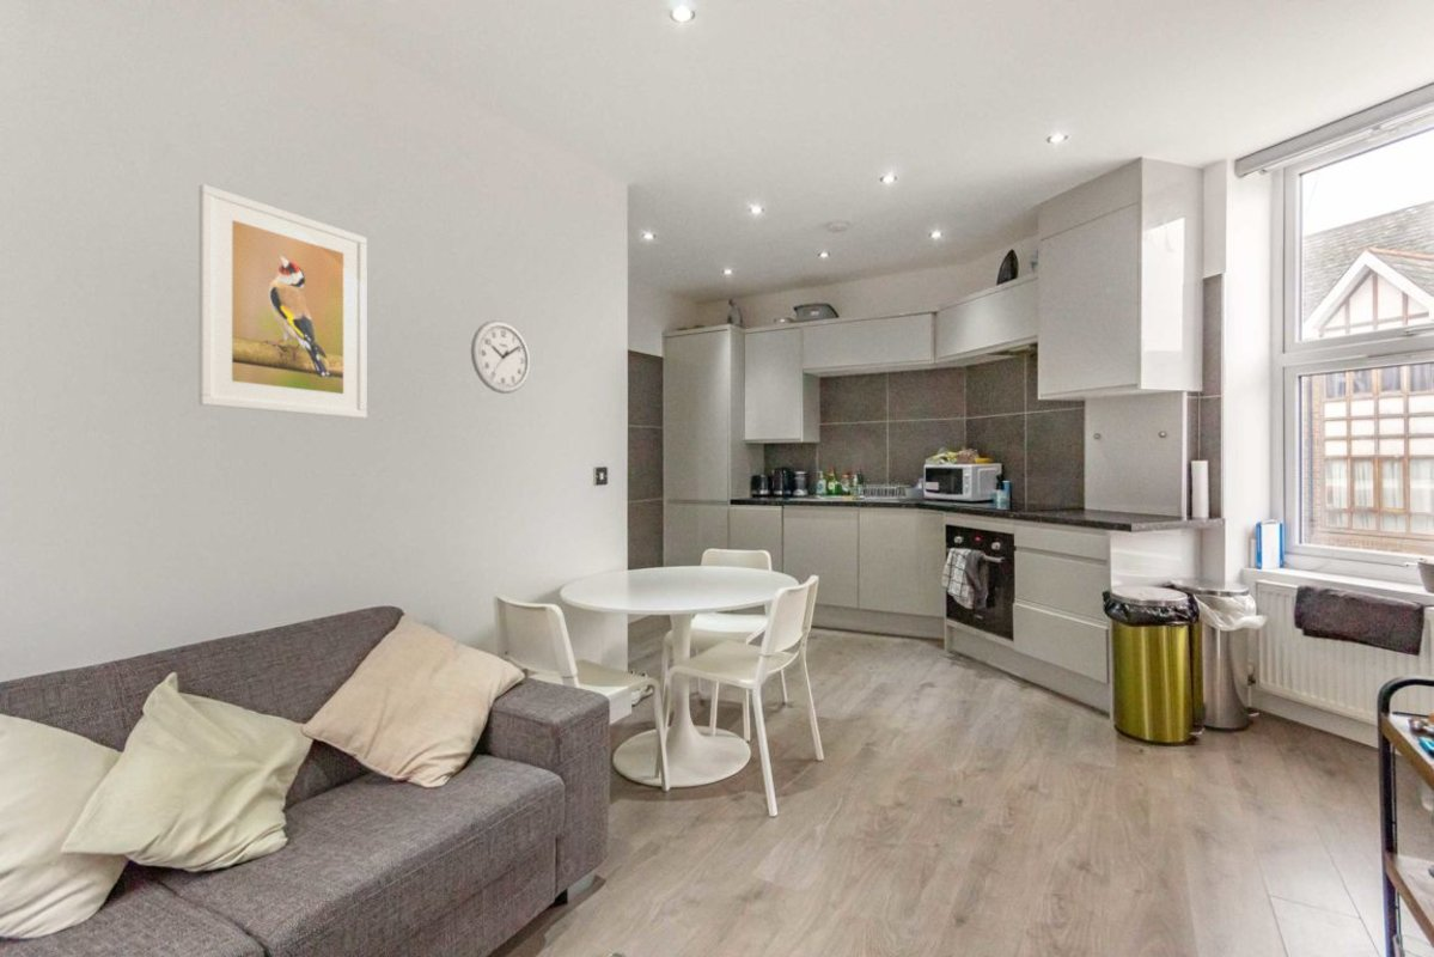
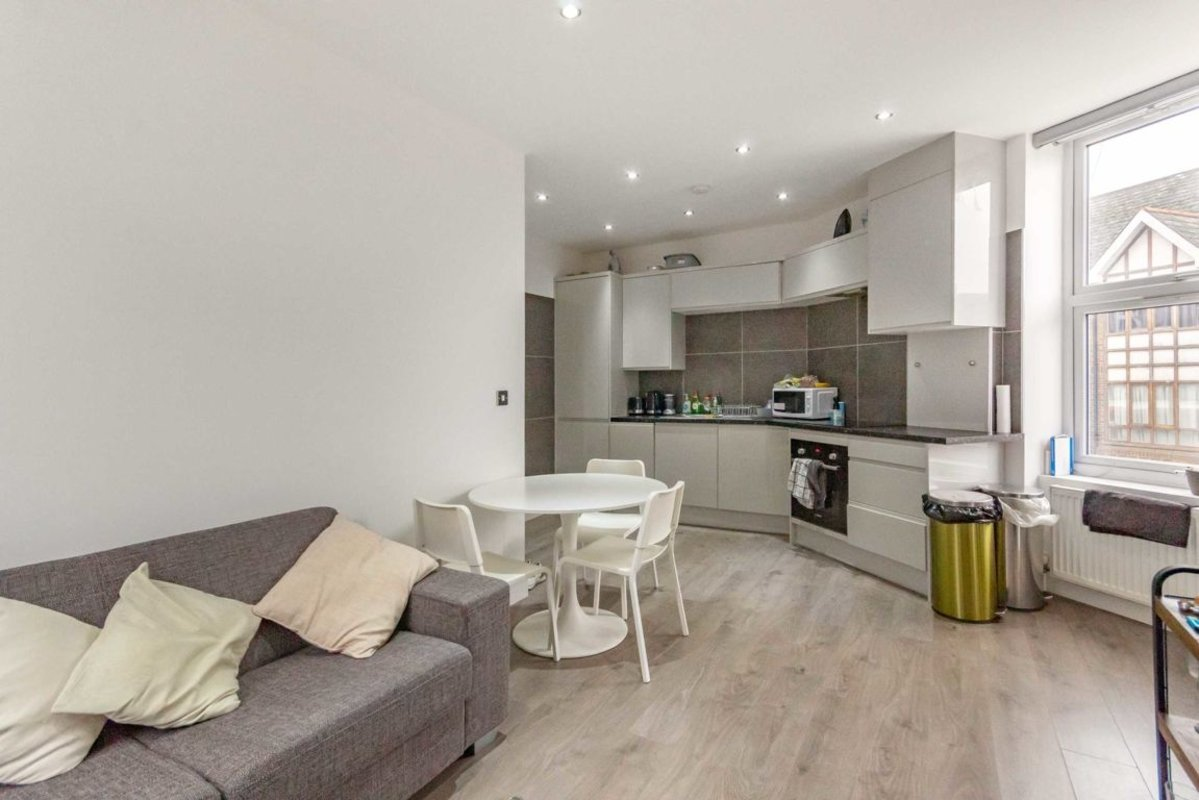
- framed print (291, 312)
- wall clock (502, 356)
